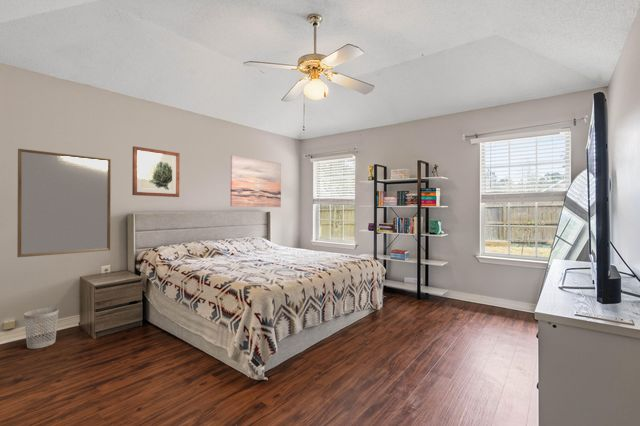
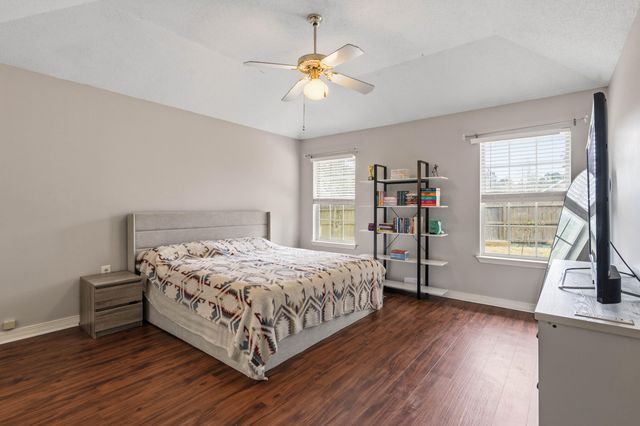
- wall art (157, 173)
- wastebasket (42, 328)
- wall art (257, 183)
- home mirror (67, 203)
